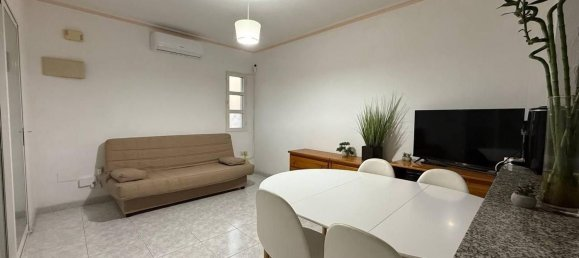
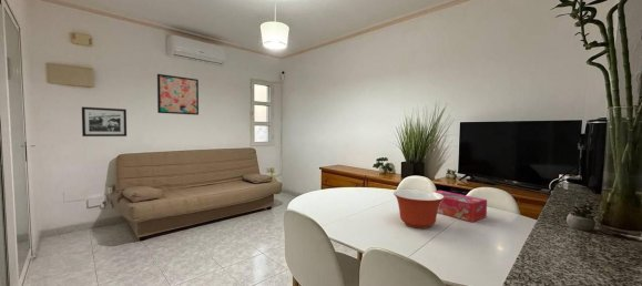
+ mixing bowl (417, 208)
+ tissue box (454, 204)
+ wall art (179, 95)
+ picture frame (104, 122)
